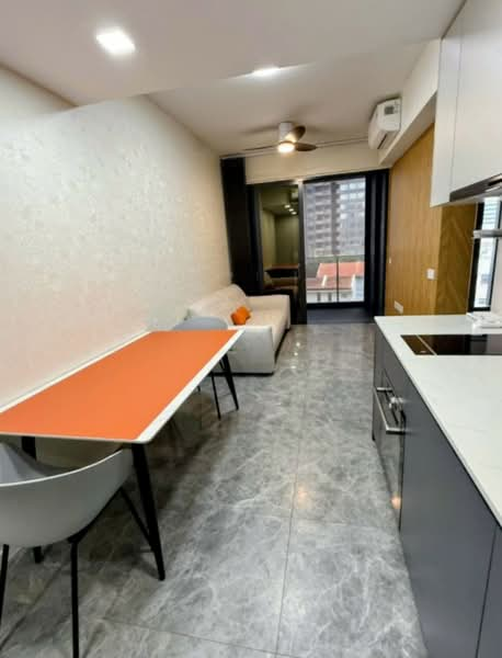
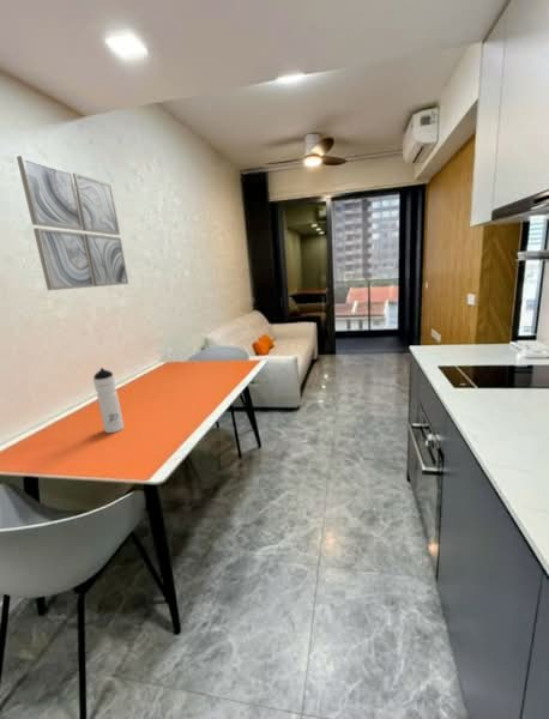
+ wall art (82, 232)
+ water bottle (108, 399)
